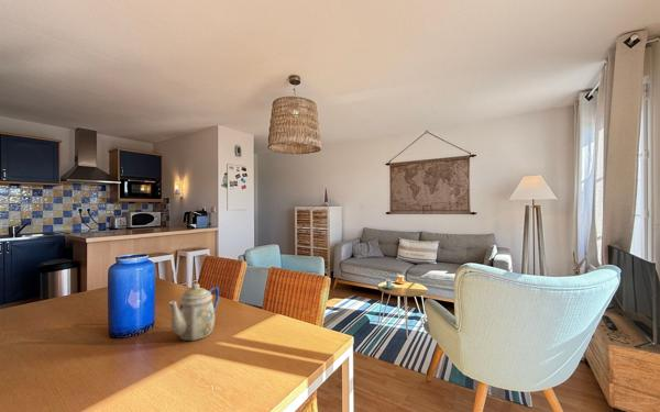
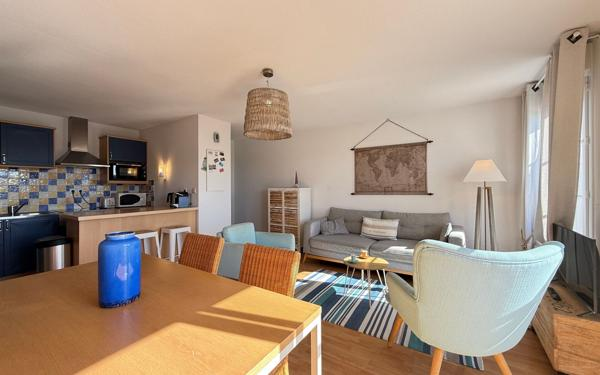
- teapot (196, 309)
